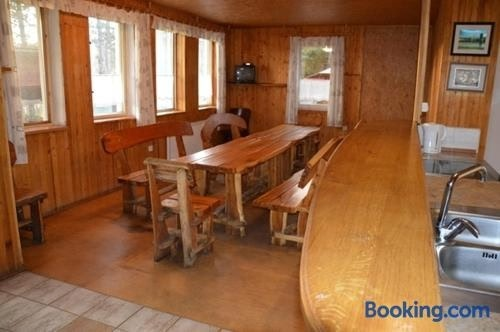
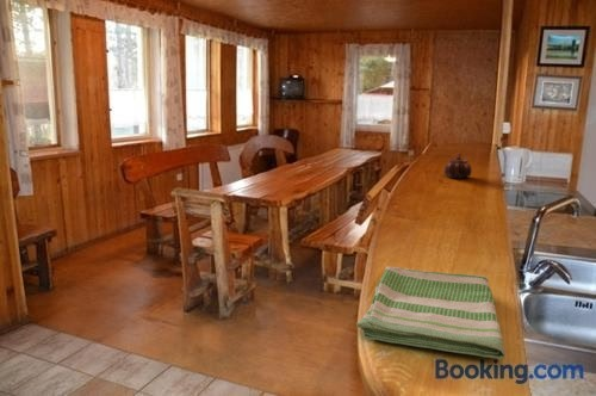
+ dish towel (432, 303)
+ teapot (458, 165)
